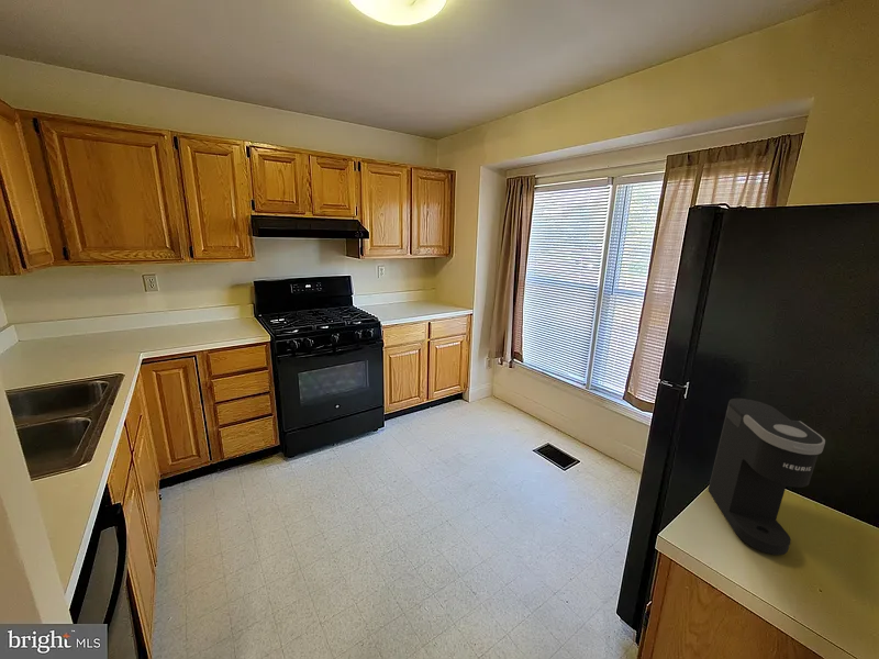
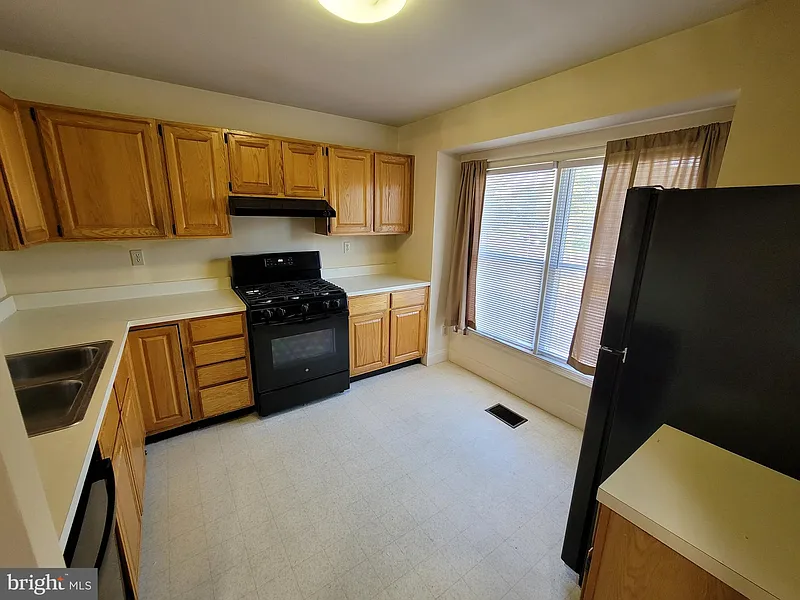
- coffee maker (757, 468)
